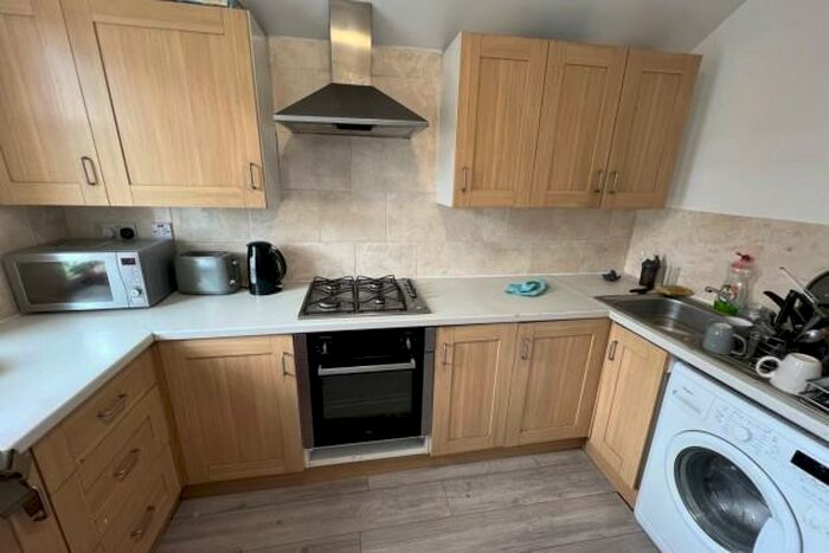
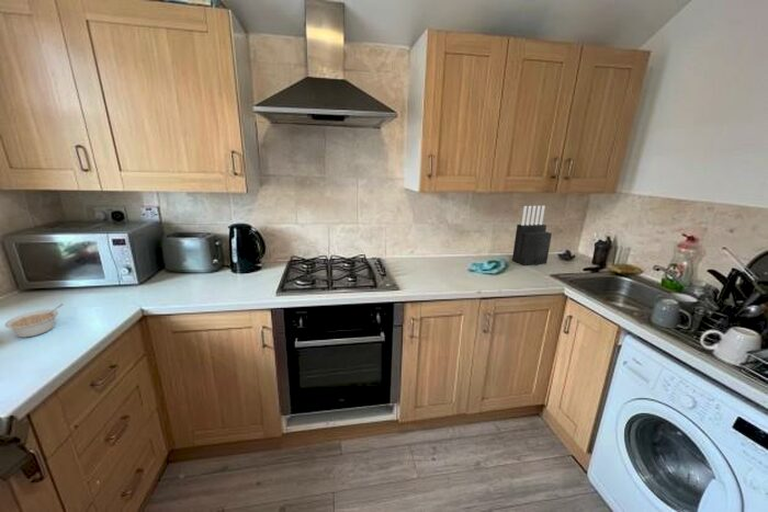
+ knife block (534, 235)
+ legume (34, 322)
